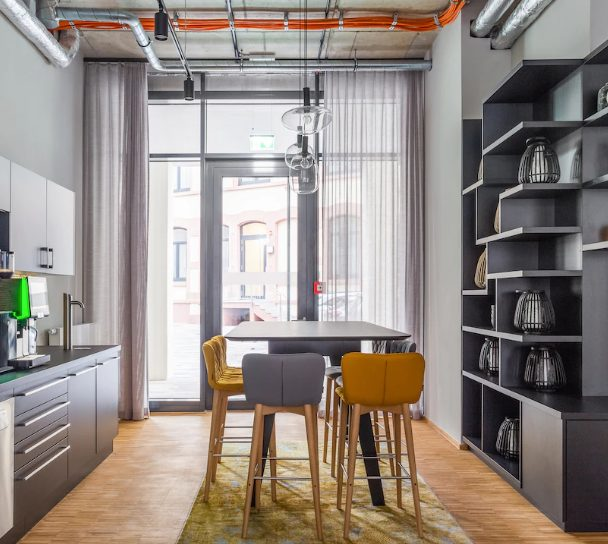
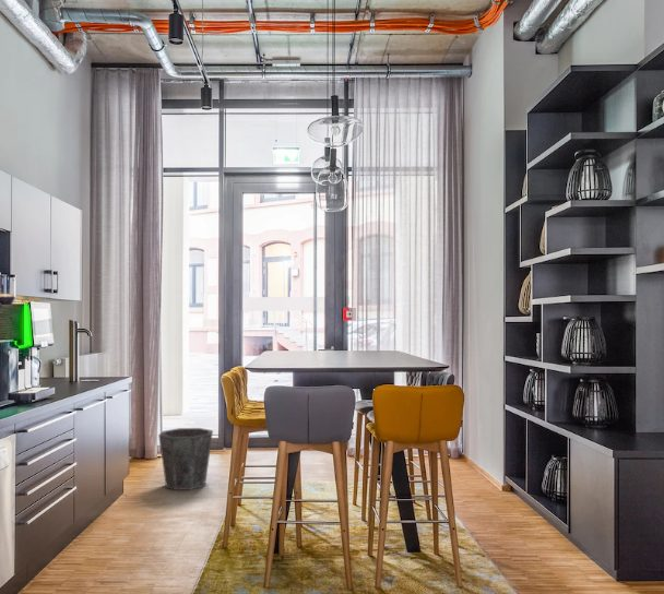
+ waste bin (186, 459)
